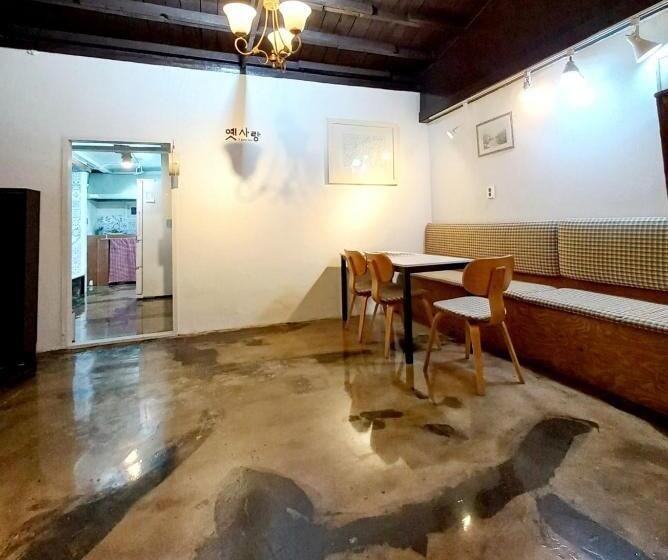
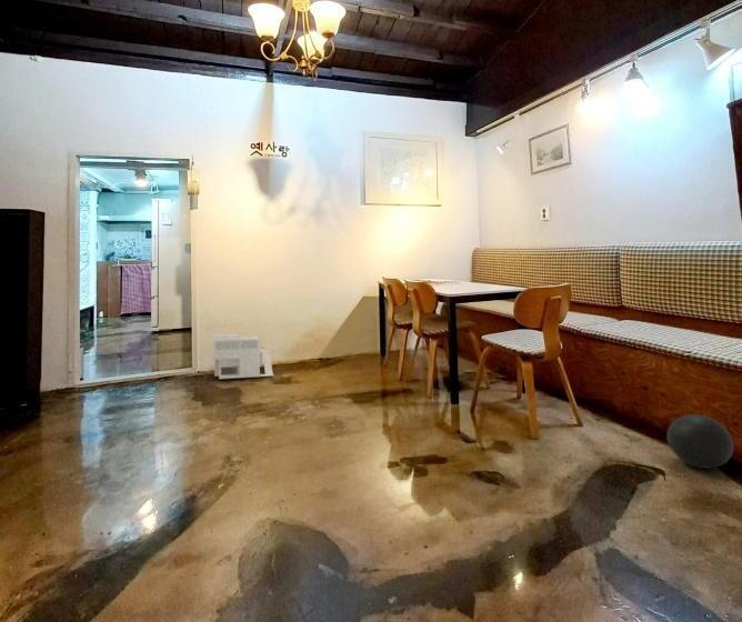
+ architectural model (243, 354)
+ ball (699, 440)
